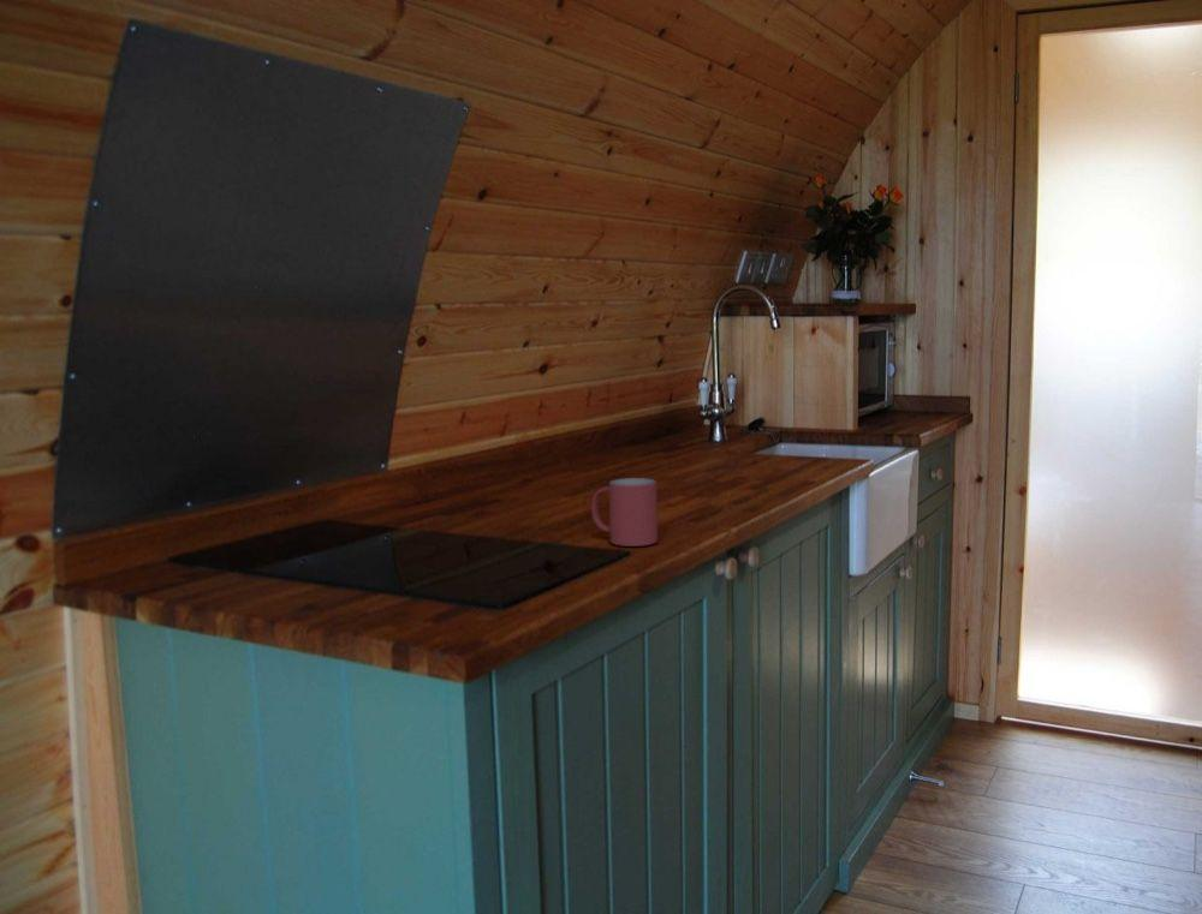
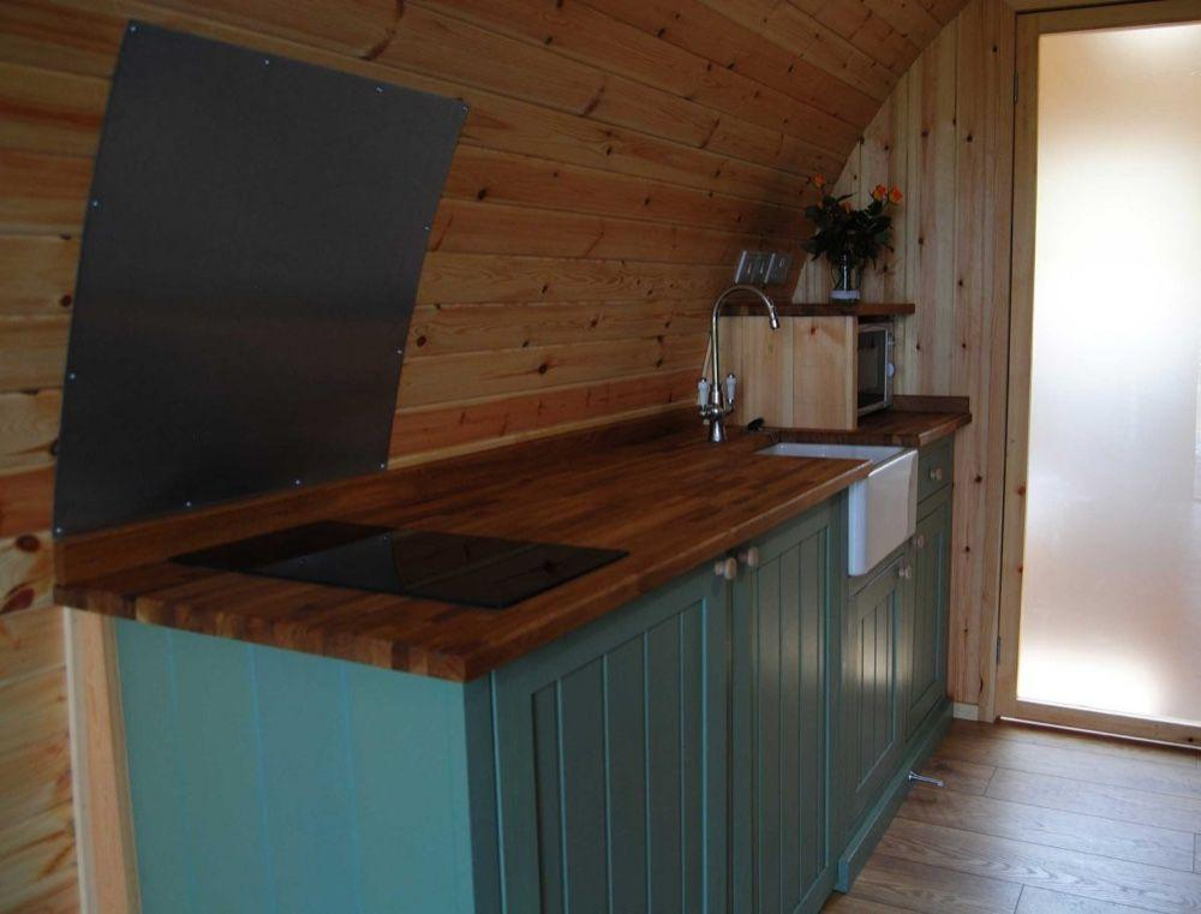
- mug (623, 510)
